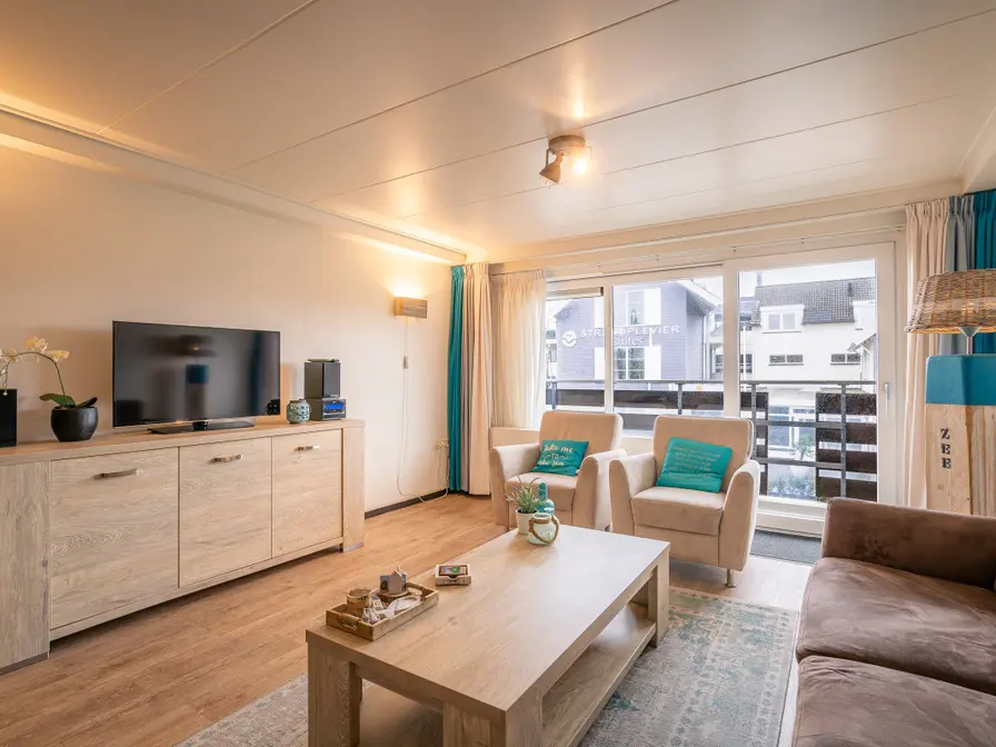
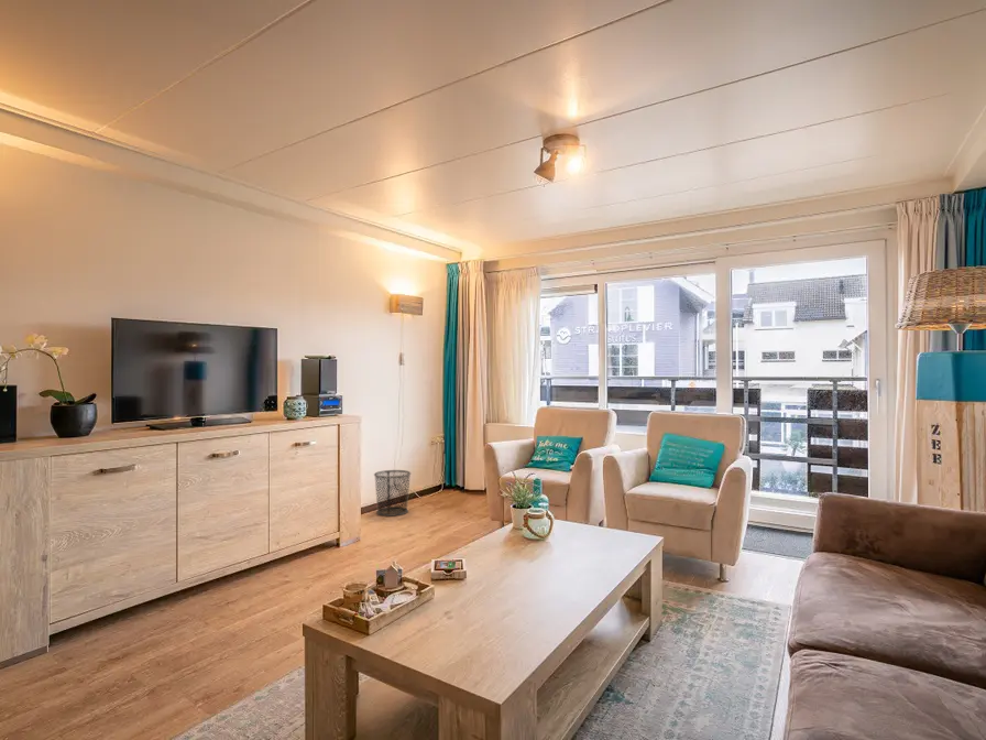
+ waste bin (392, 492)
